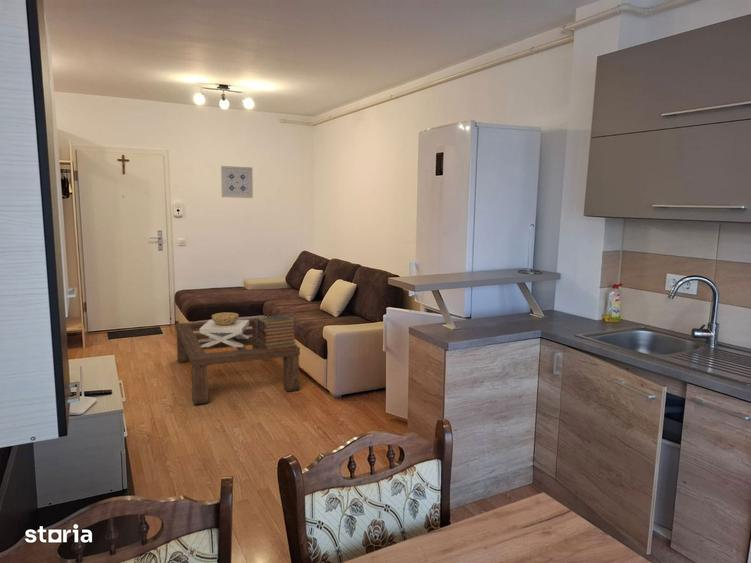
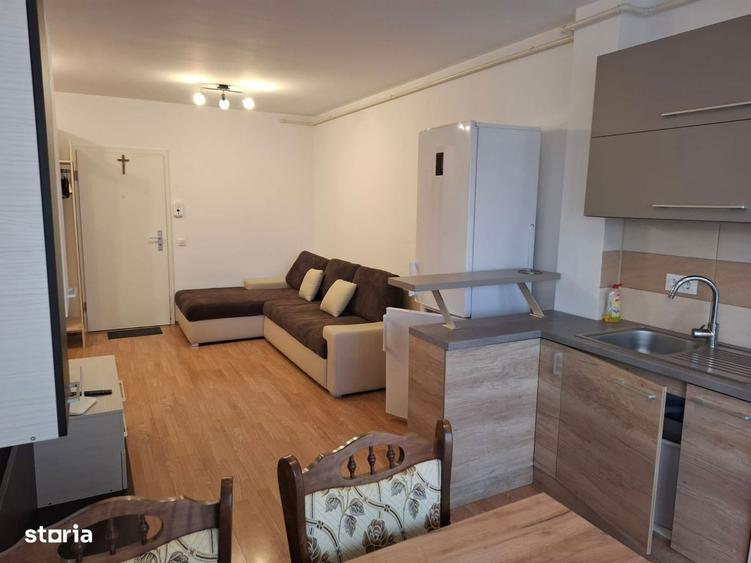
- decorative bowl (225, 328)
- wall art (237, 182)
- book stack (276, 331)
- coffee table (233, 354)
